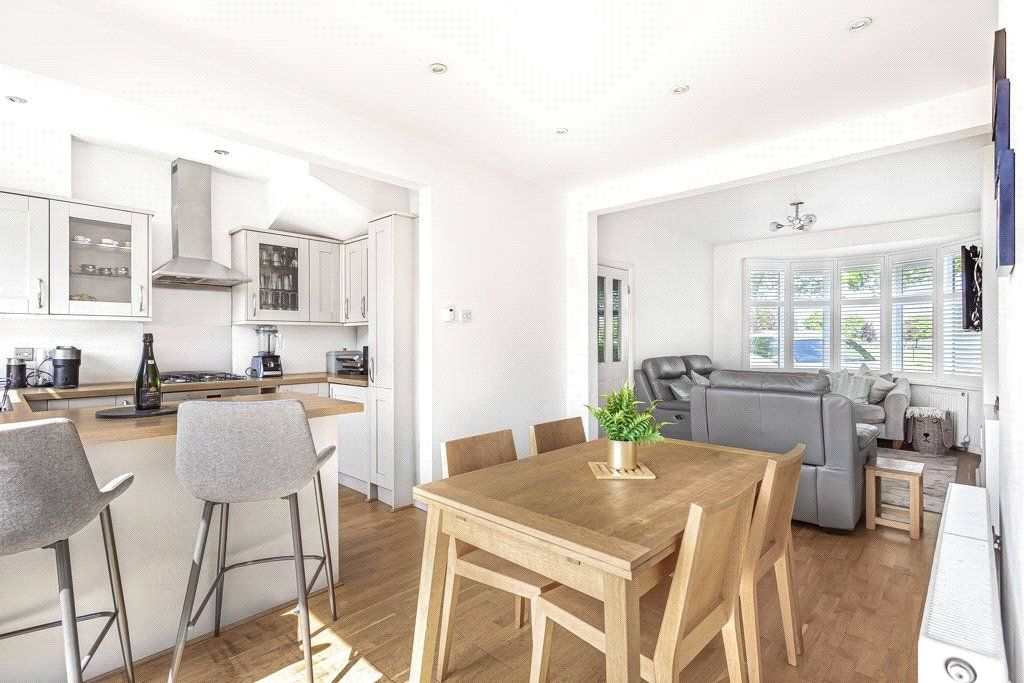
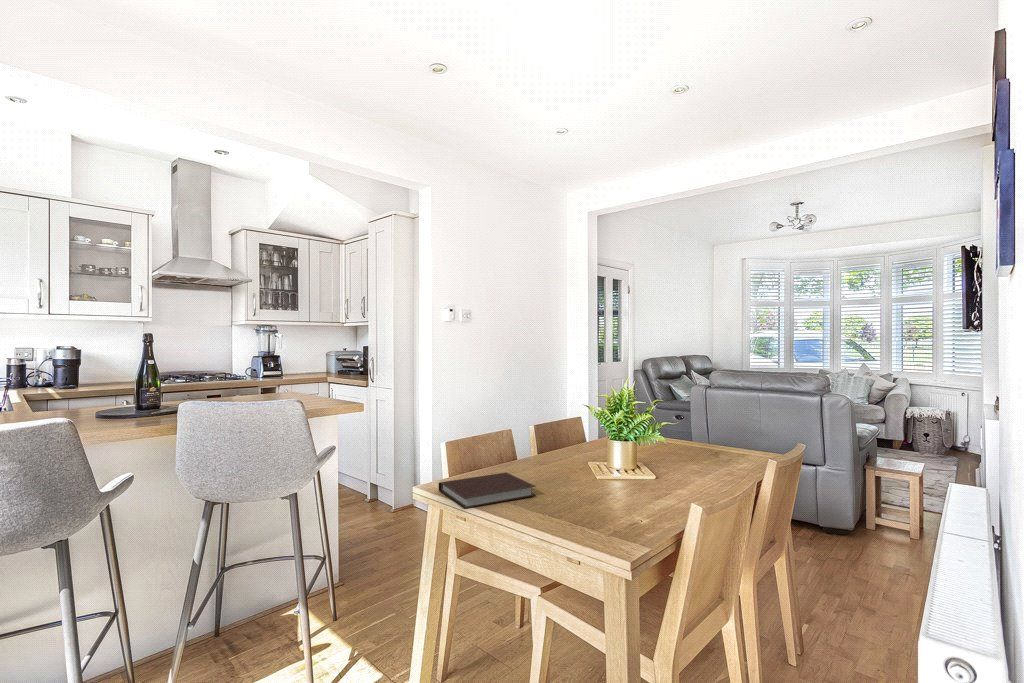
+ notebook (486, 488)
